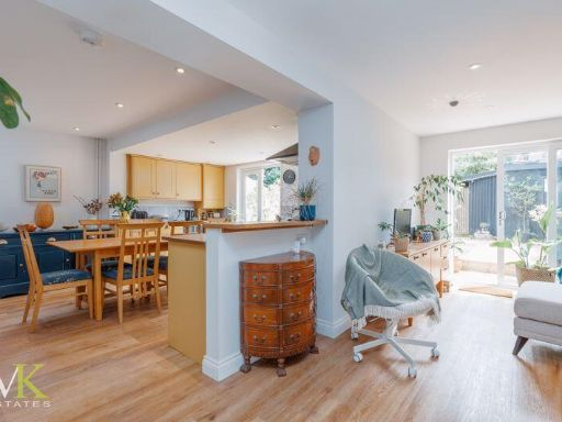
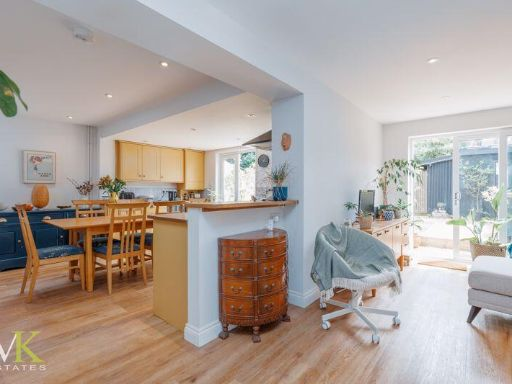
- ceiling light (453, 101)
